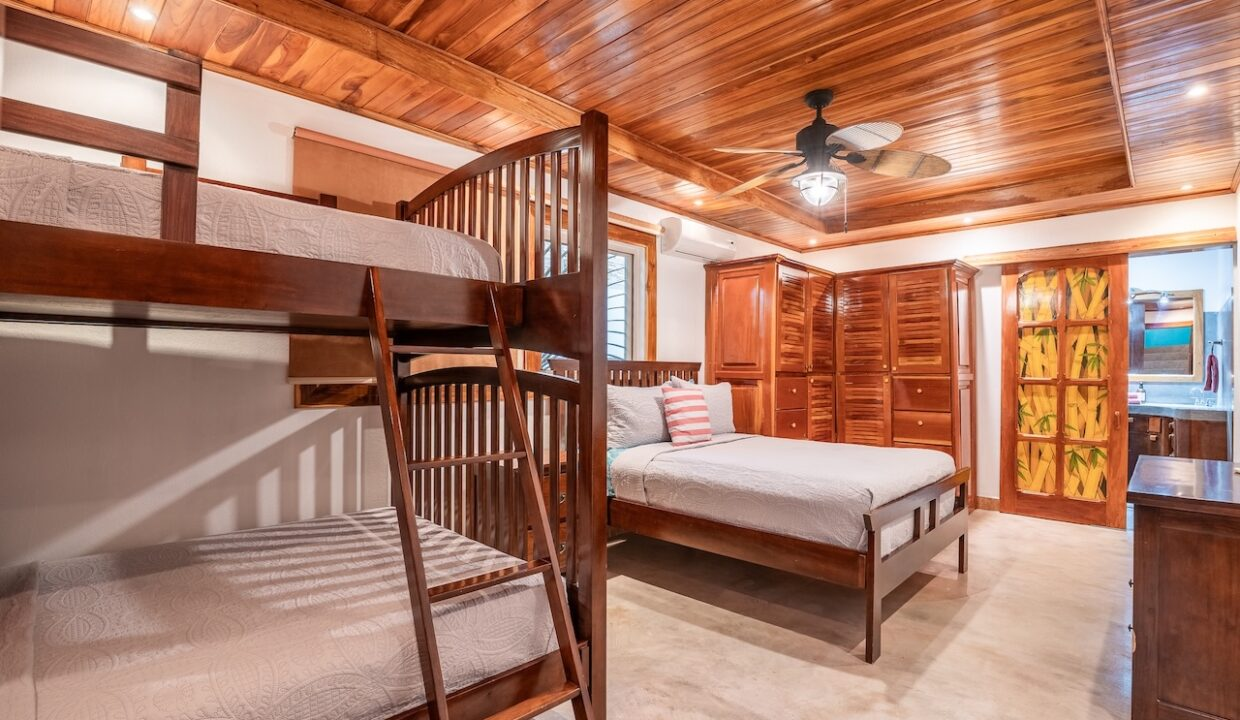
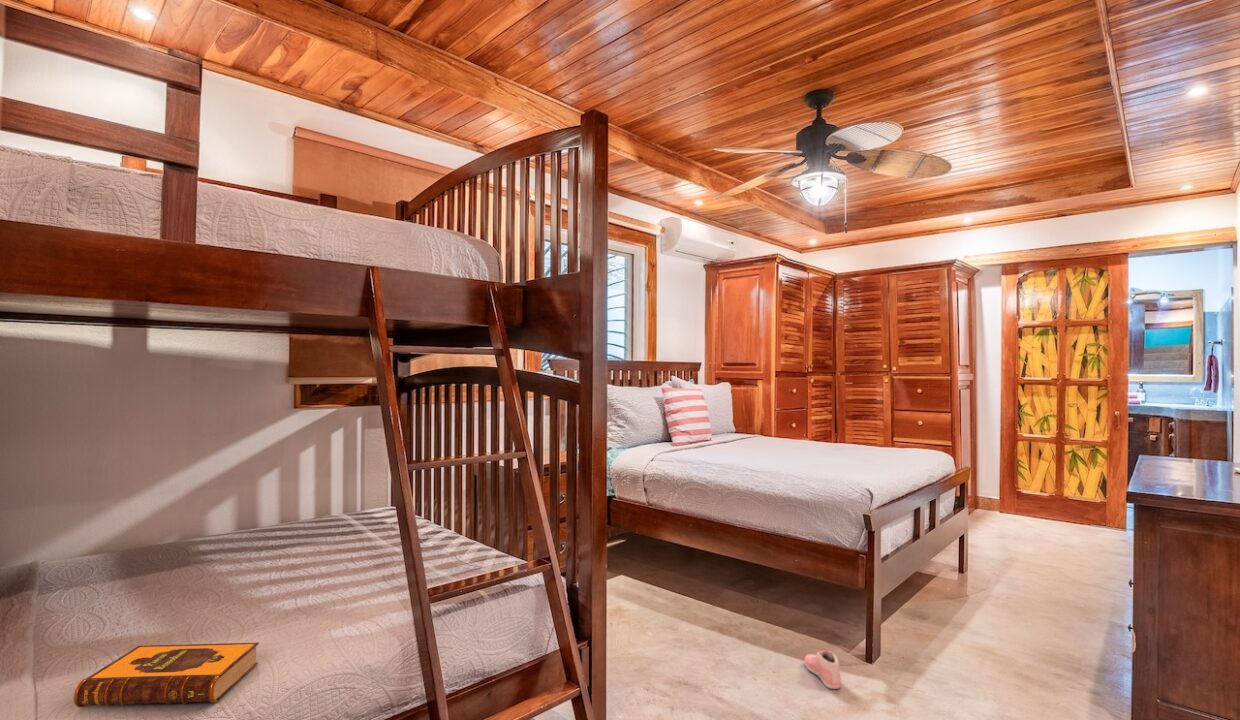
+ sneaker (822, 660)
+ hardback book (172, 673)
